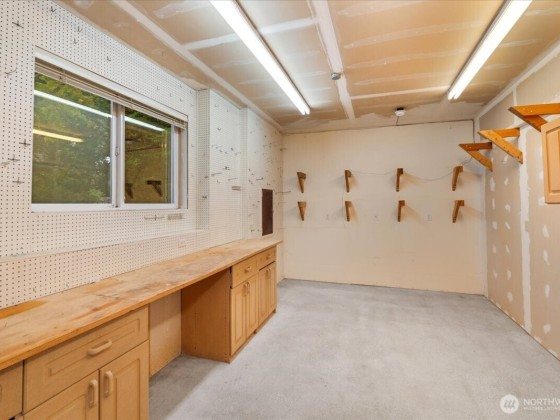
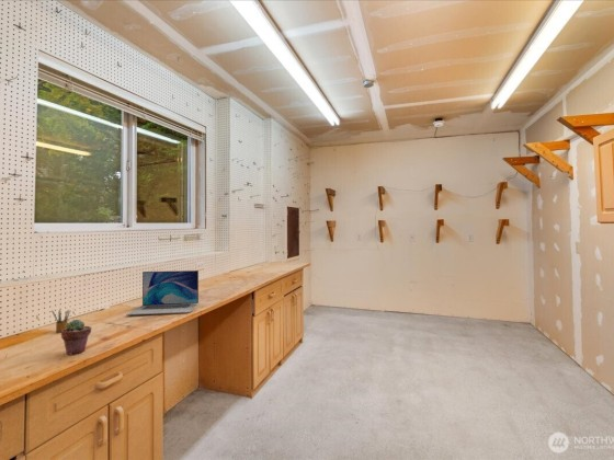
+ pencil box (60, 319)
+ laptop (164, 290)
+ potted succulent (76, 335)
